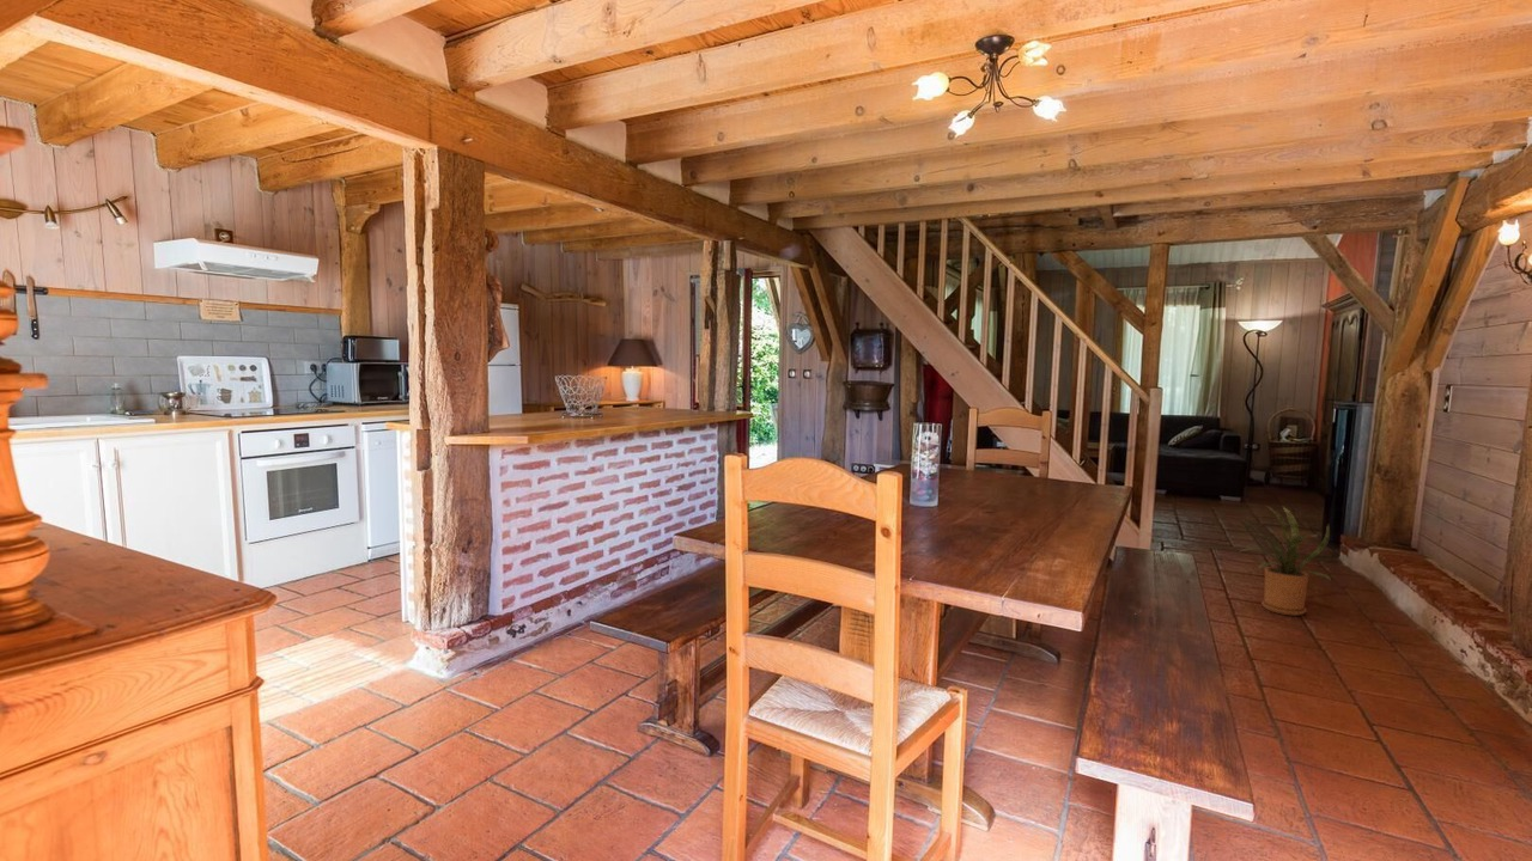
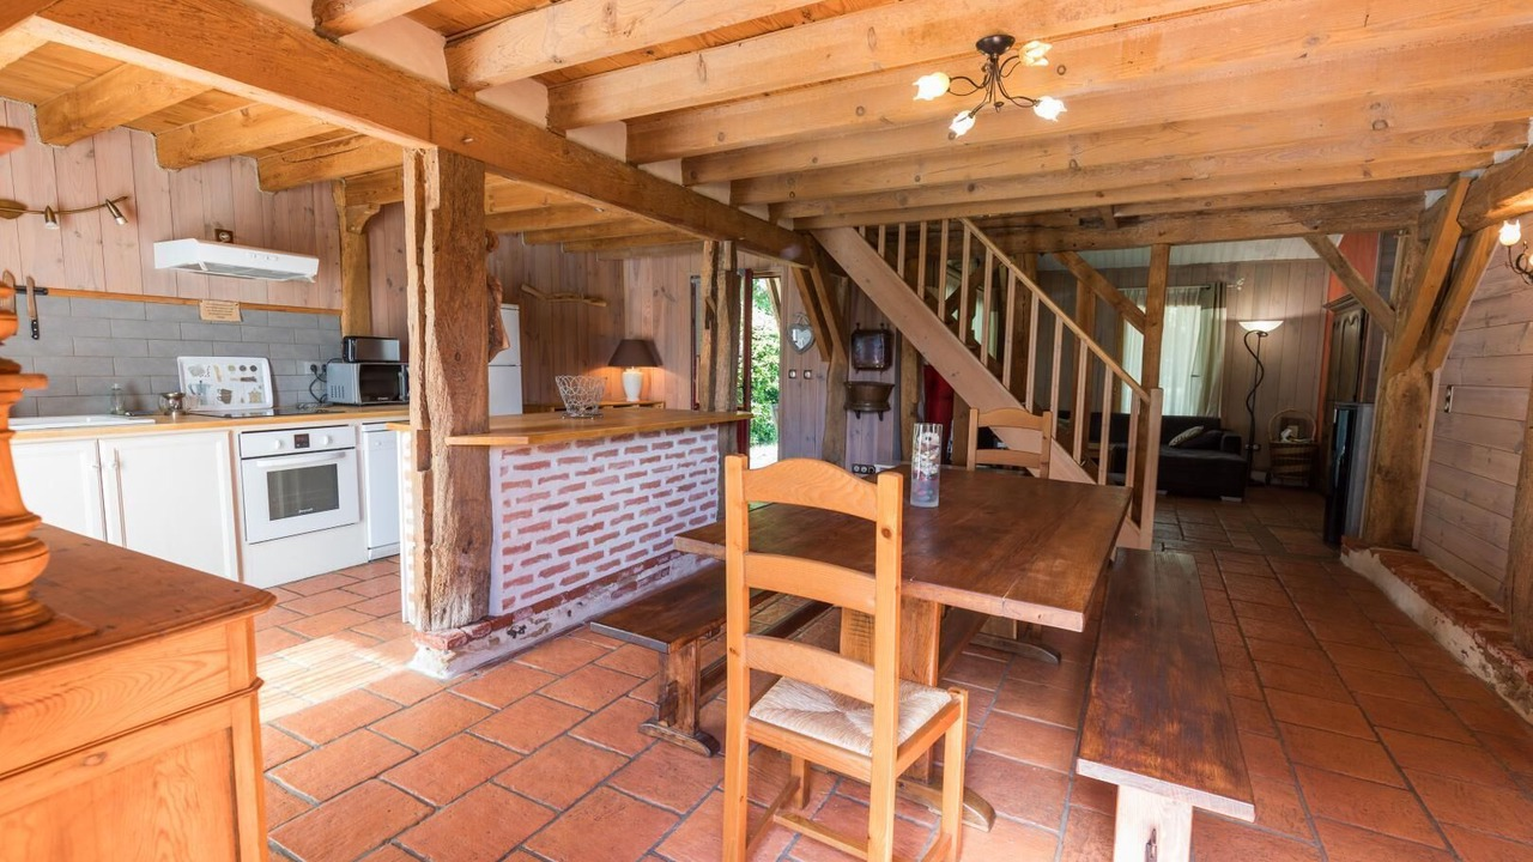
- house plant (1279, 560)
